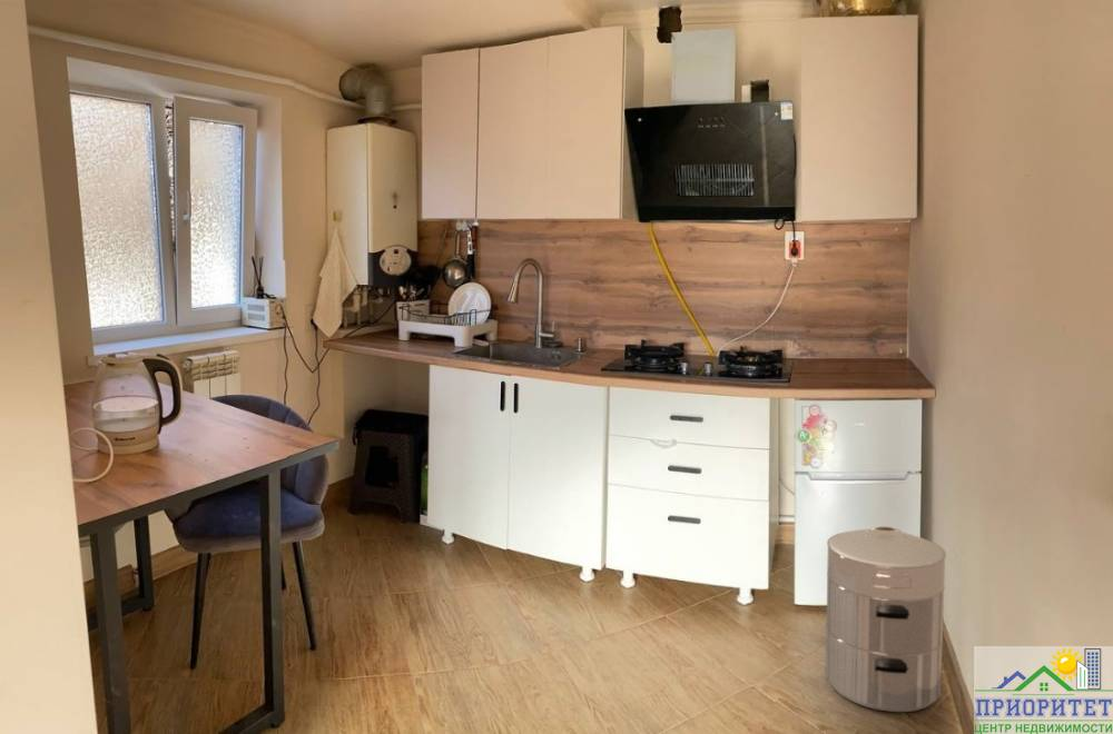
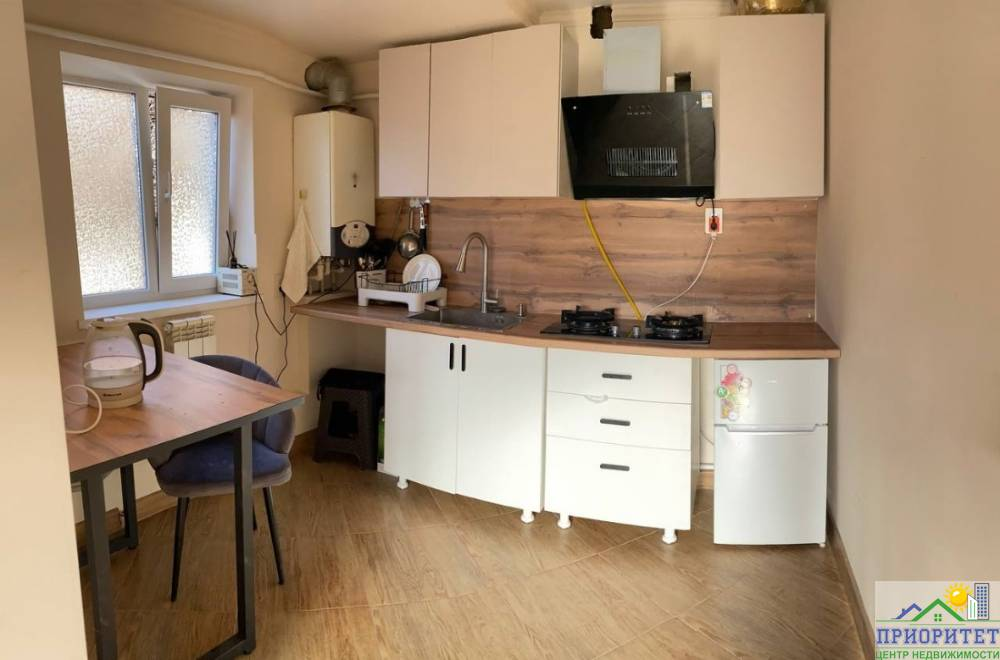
- waste bin (883, 607)
